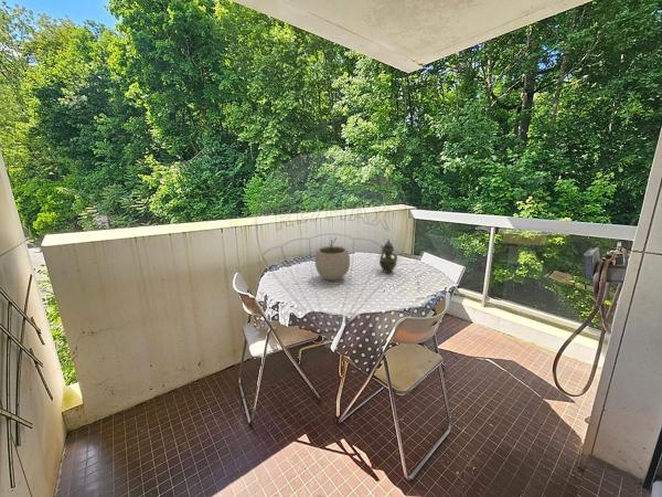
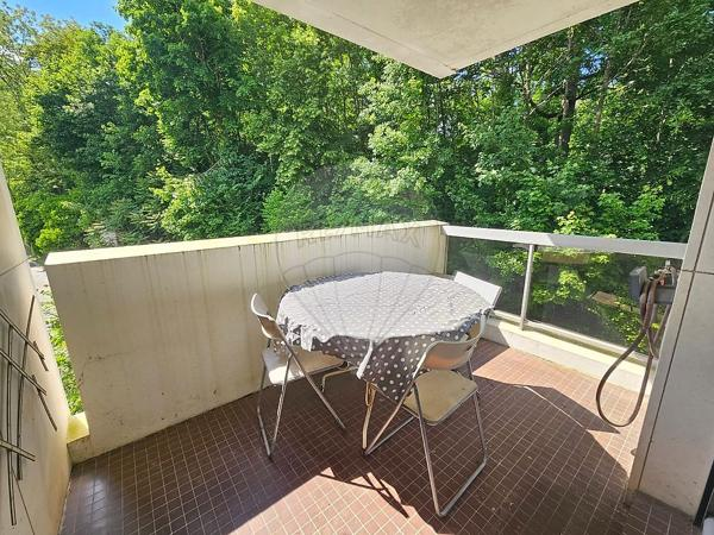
- teapot (388, 255)
- plant pot (332, 257)
